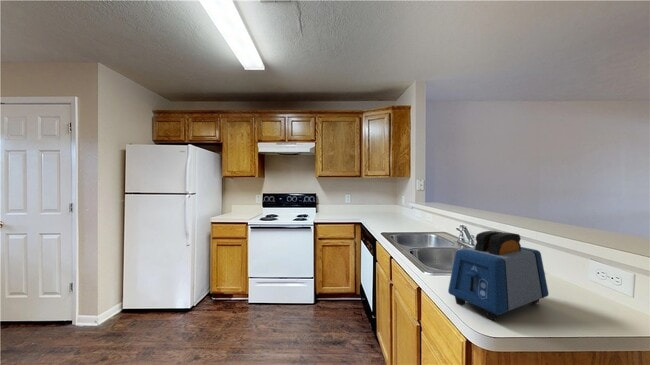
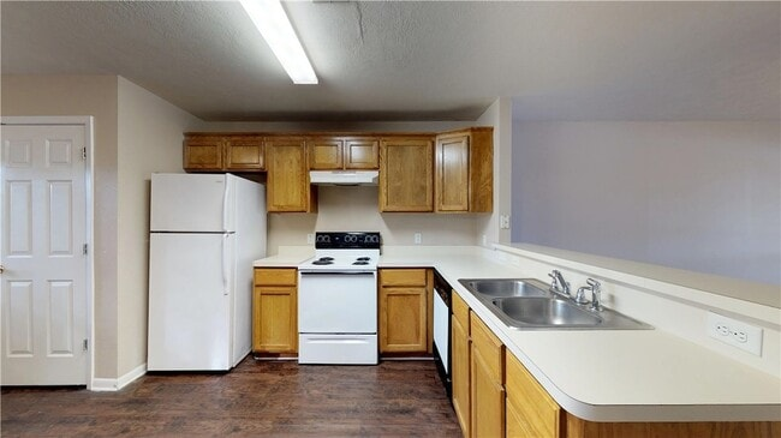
- toaster (497, 267)
